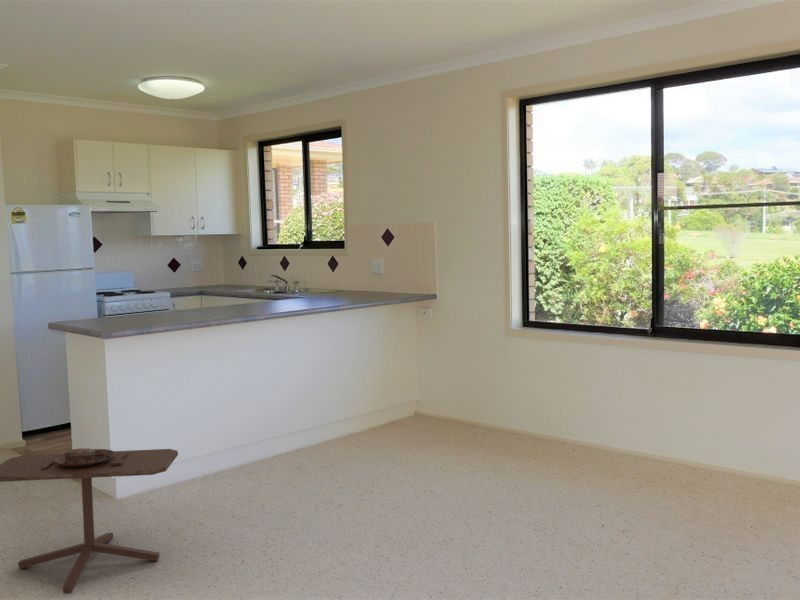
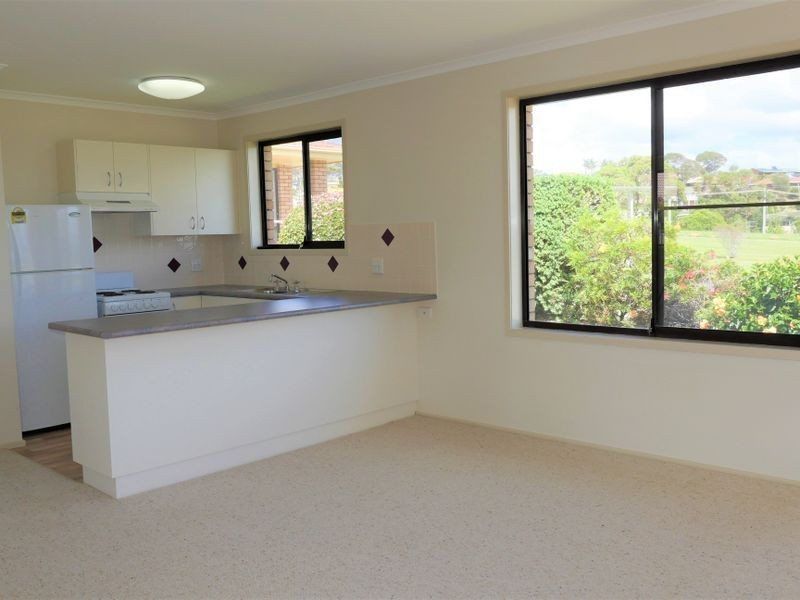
- side table (87, 505)
